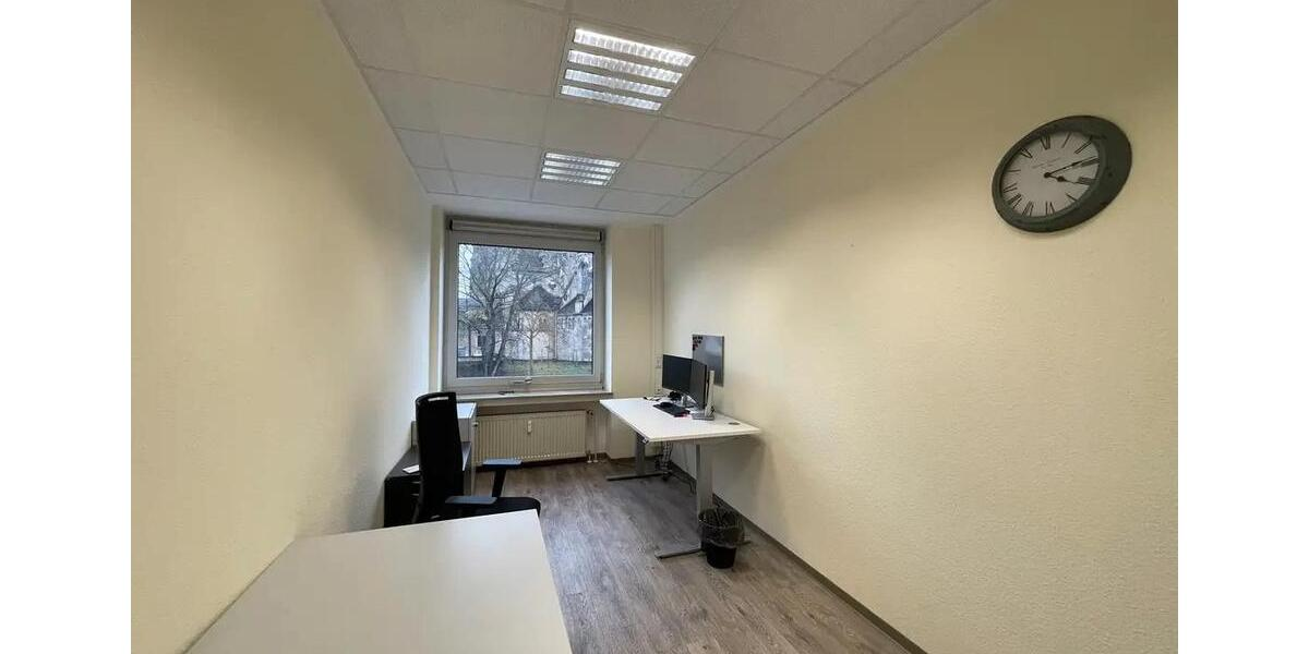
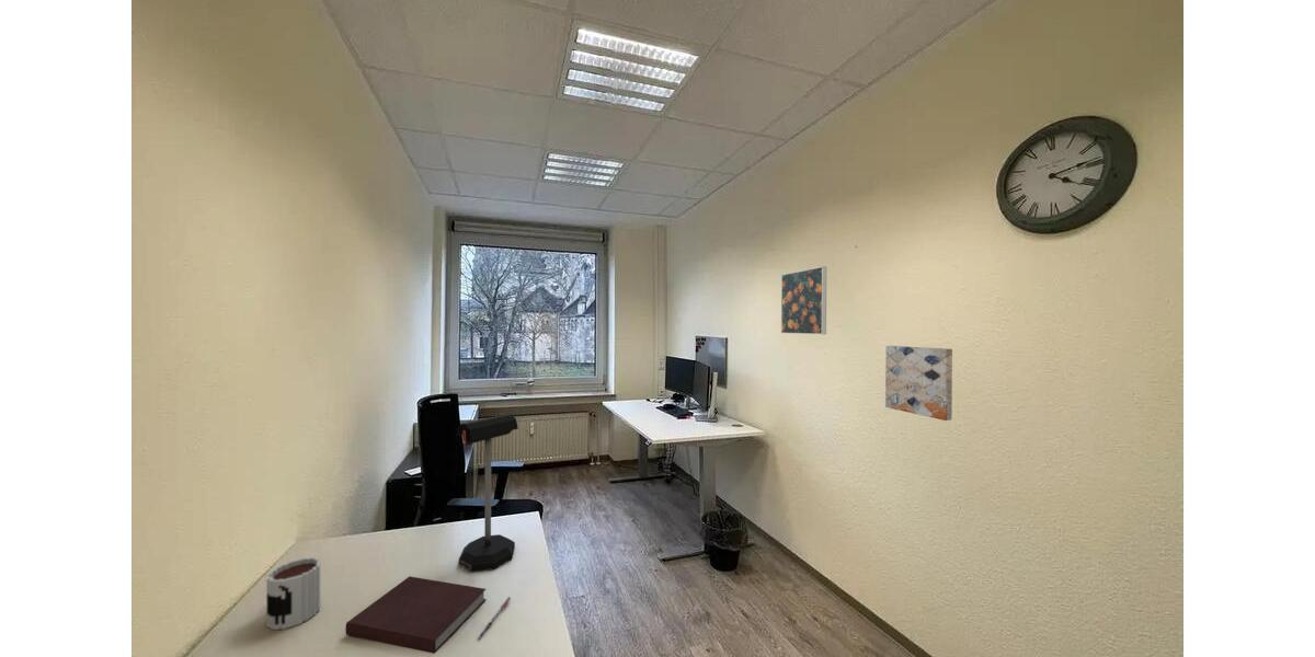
+ wall art (916, 380)
+ notebook (420, 610)
+ pen (494, 616)
+ mailbox (488, 487)
+ mug (296, 586)
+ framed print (802, 302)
